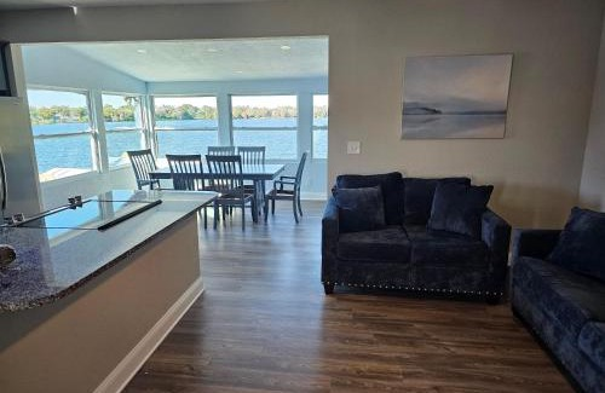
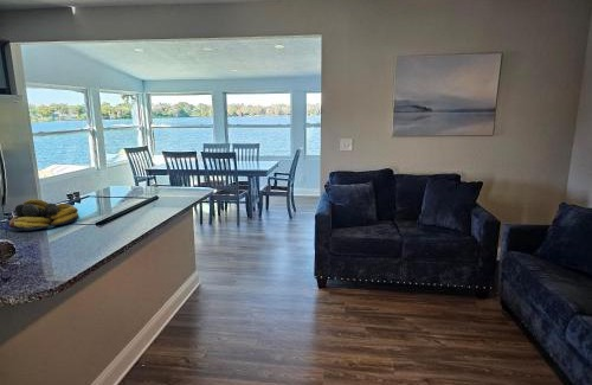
+ fruit bowl (40, 211)
